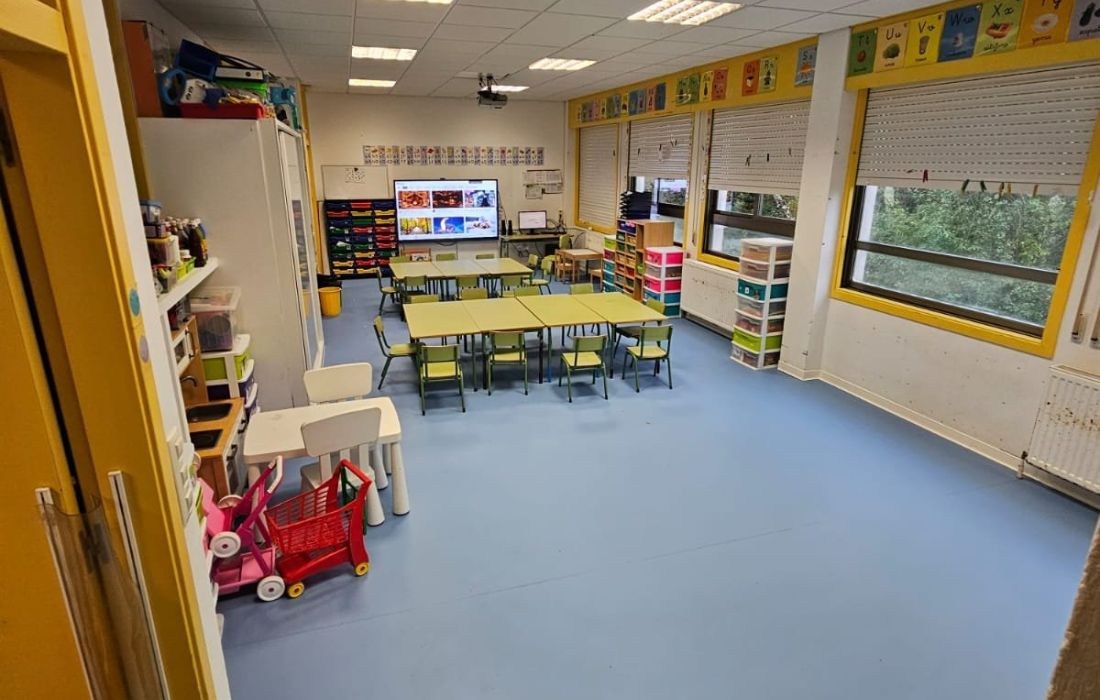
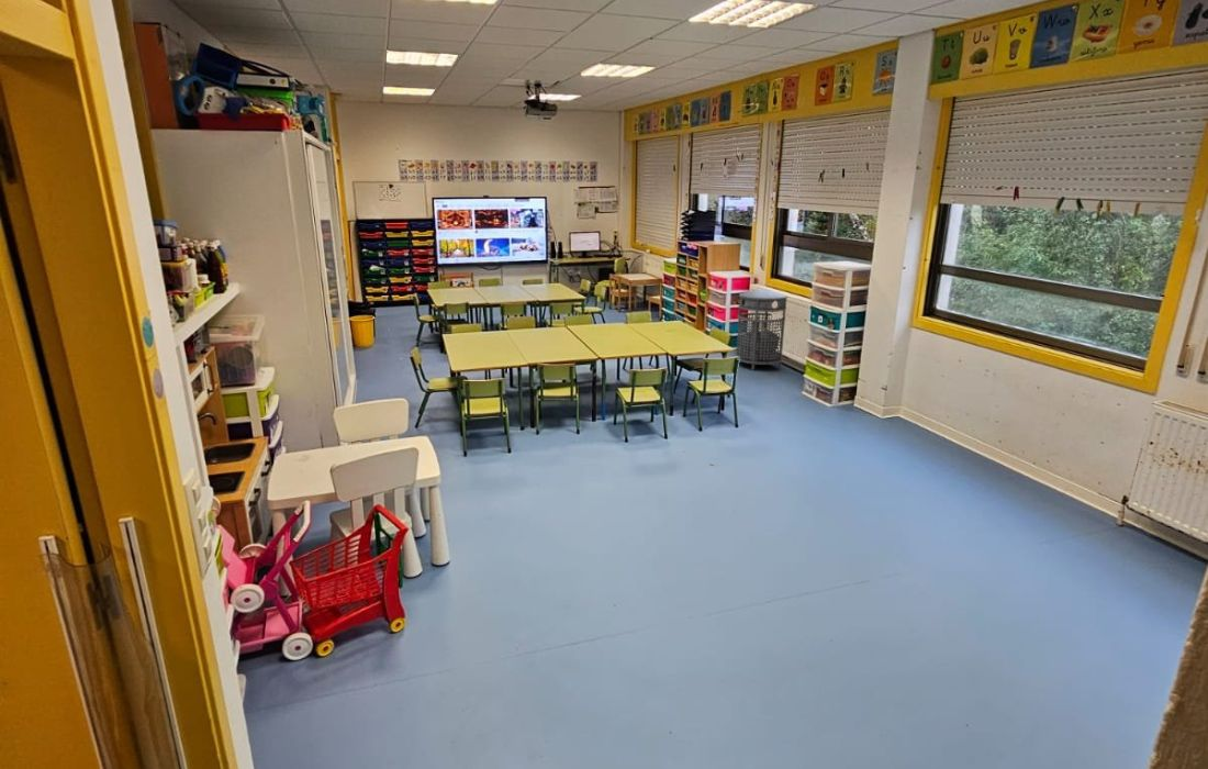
+ trash can (760, 327)
